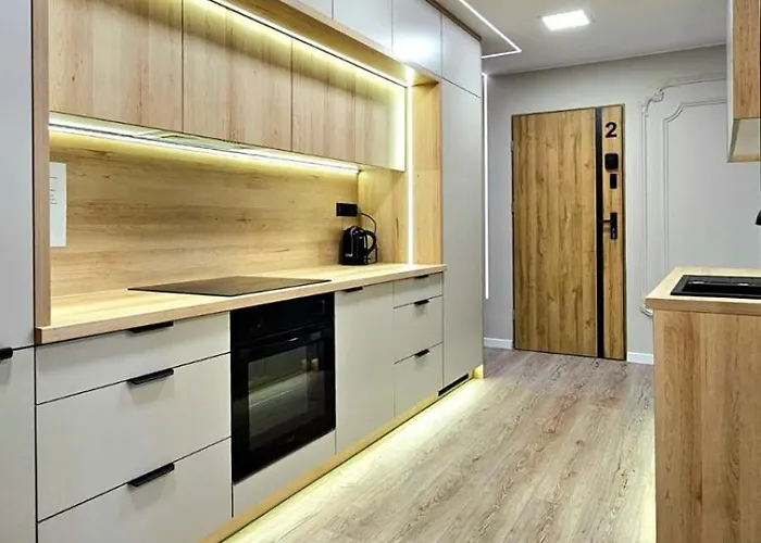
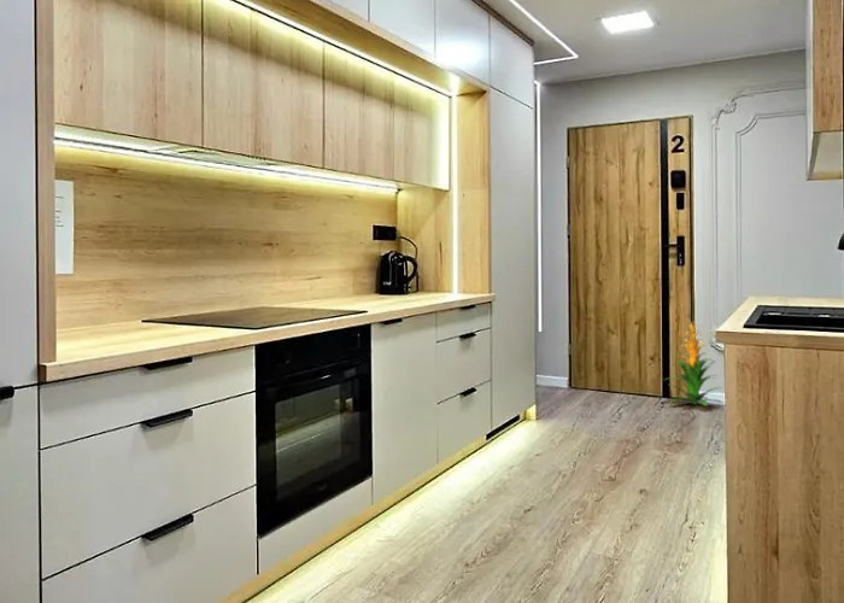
+ indoor plant (693, 361)
